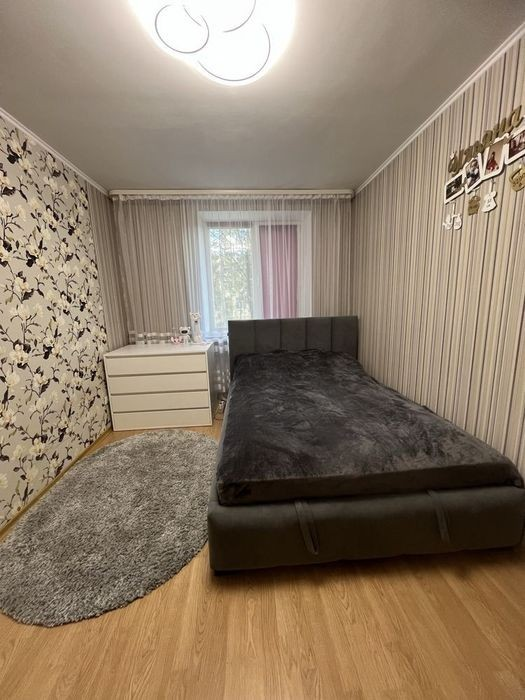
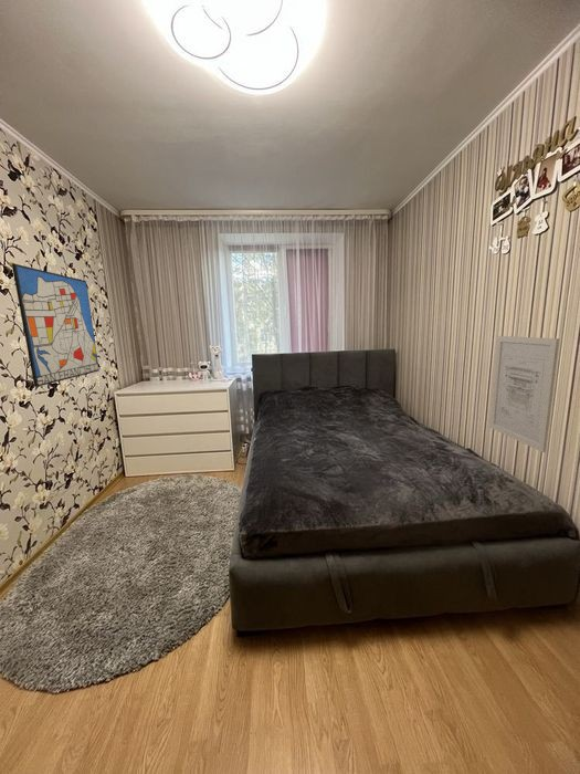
+ wall art (519, 389)
+ wall art (63, 326)
